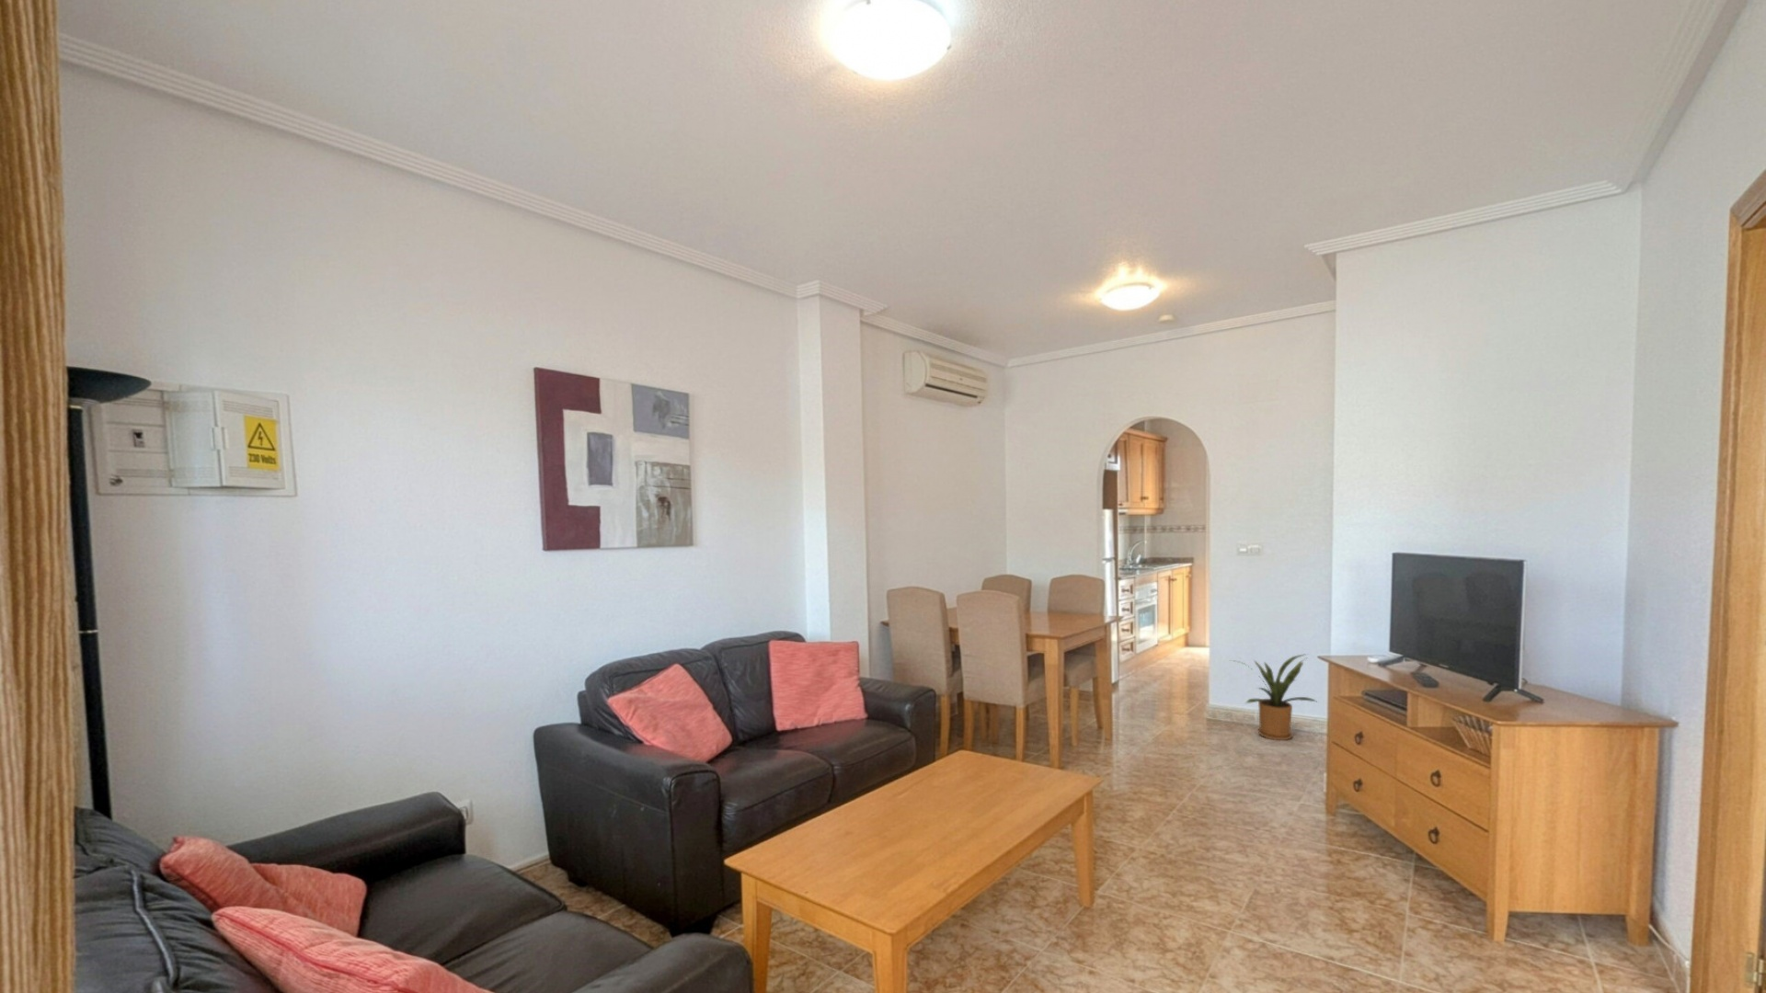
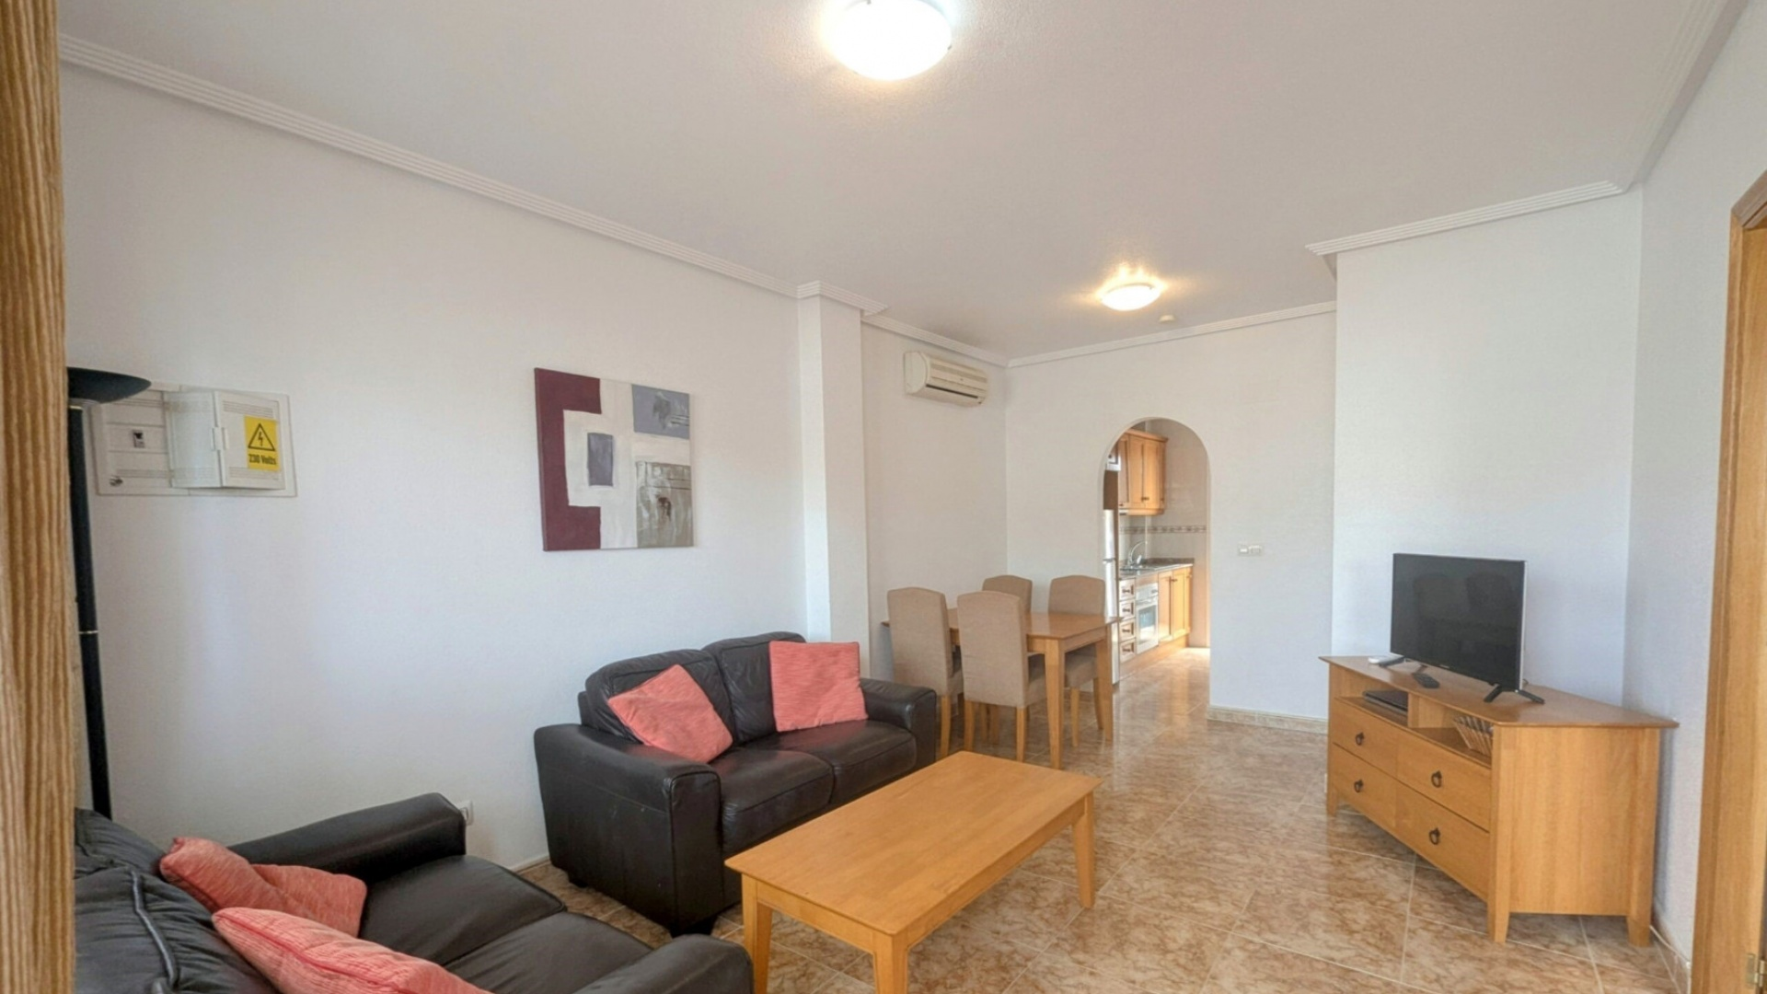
- house plant (1274, 692)
